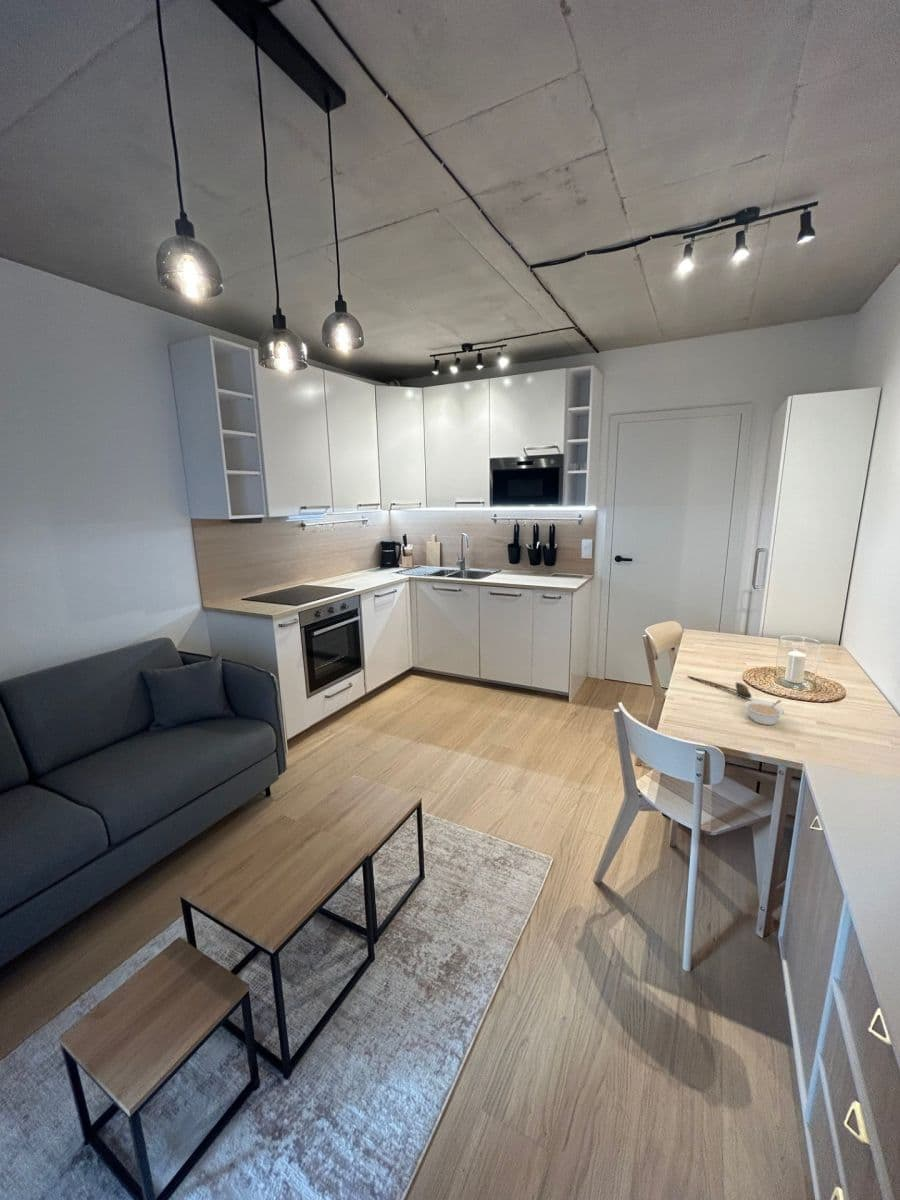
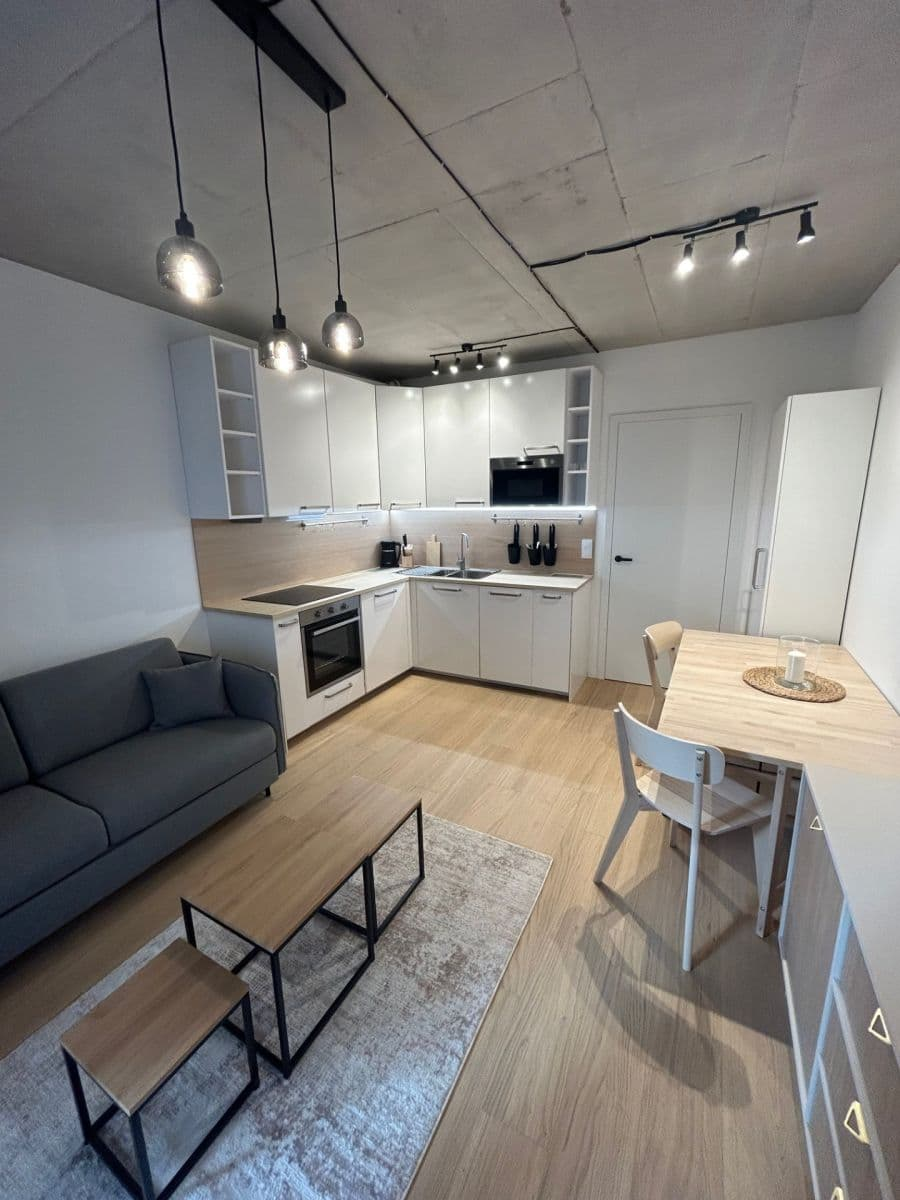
- spoon (716, 683)
- legume (763, 711)
